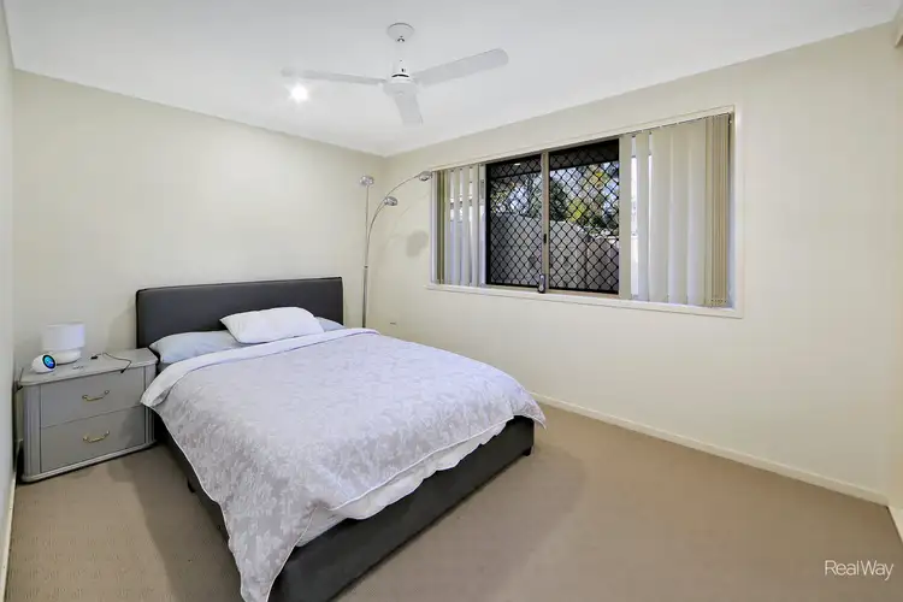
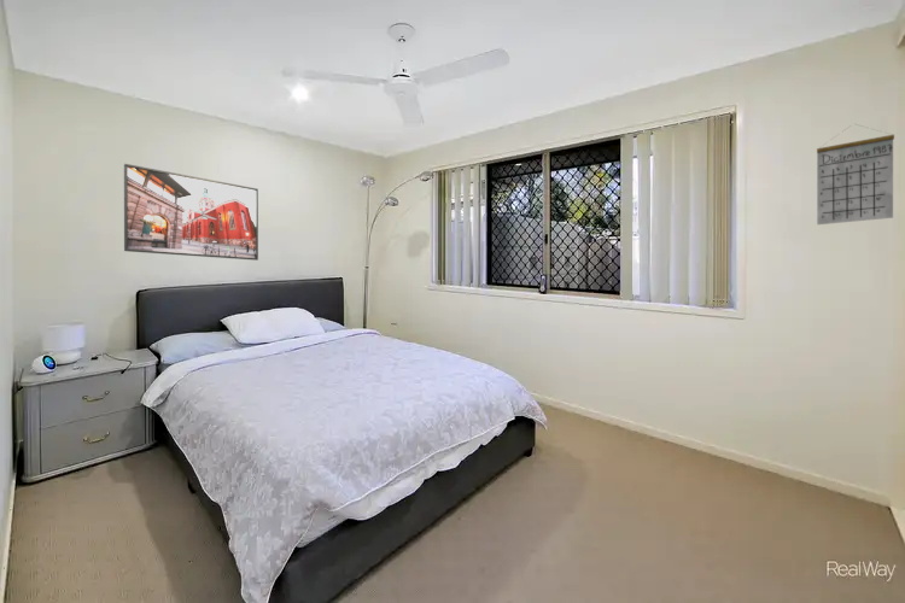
+ calendar (853, 171)
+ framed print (197, 216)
